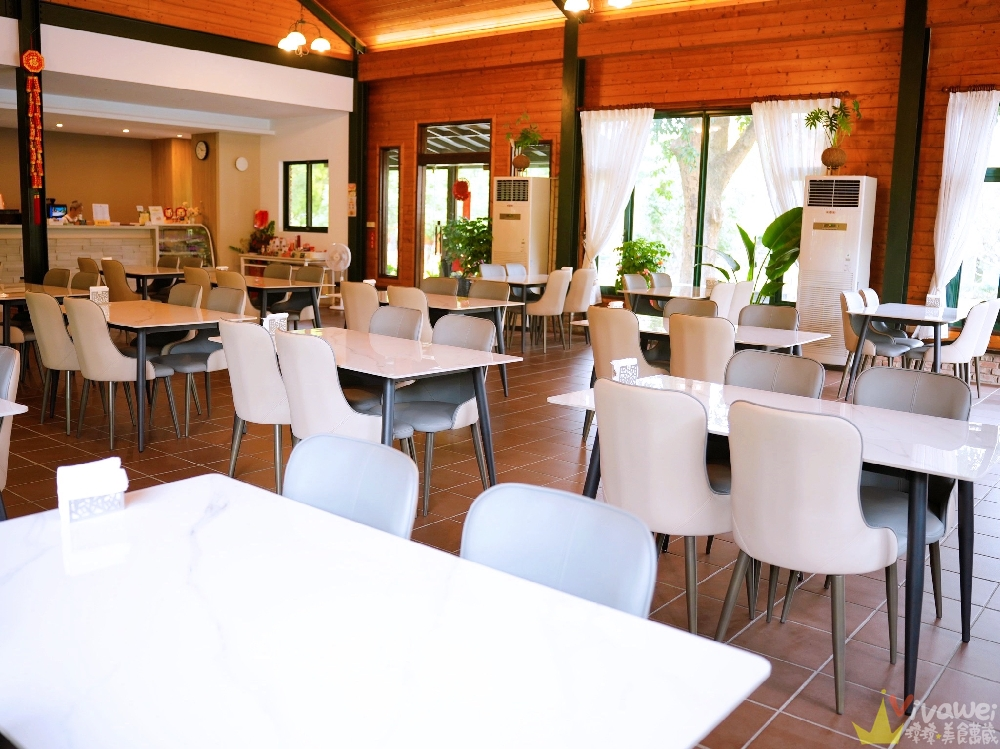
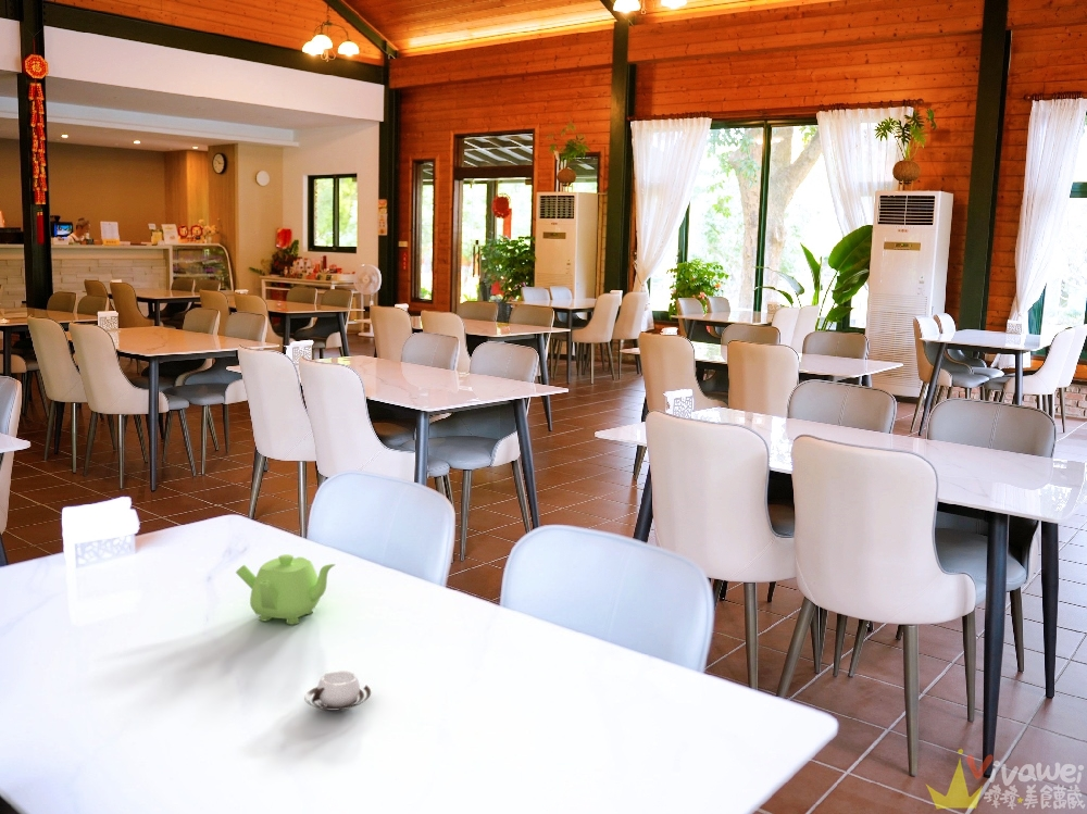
+ cup (338, 691)
+ teapot (284, 587)
